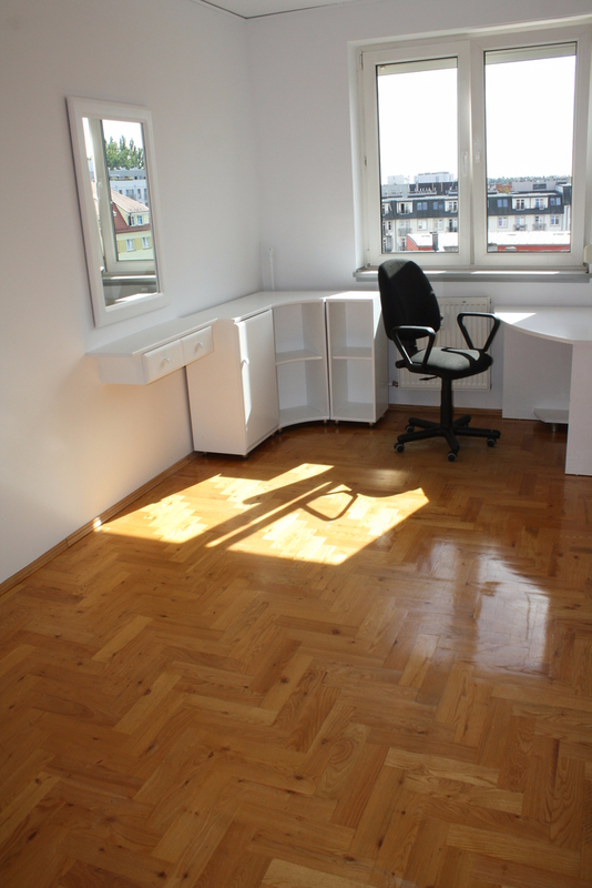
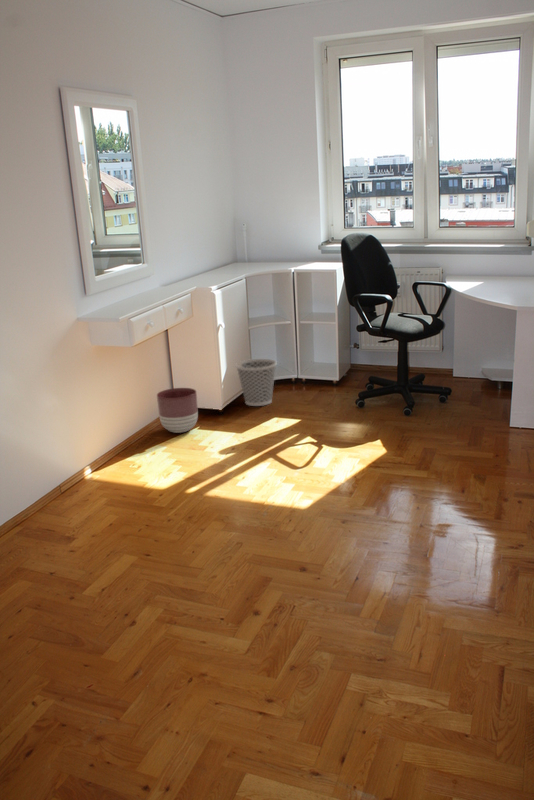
+ wastebasket (257, 382)
+ planter (178, 412)
